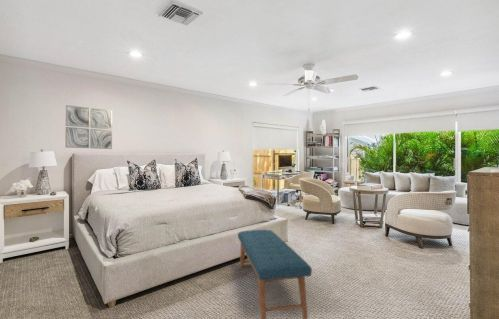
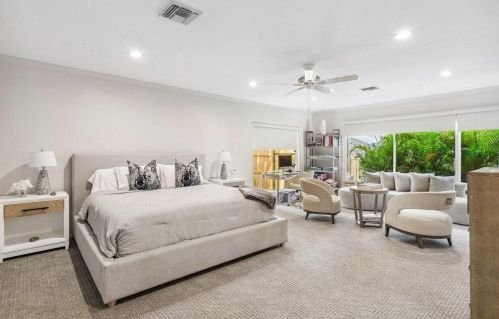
- bench (267, 265)
- wall art (90, 127)
